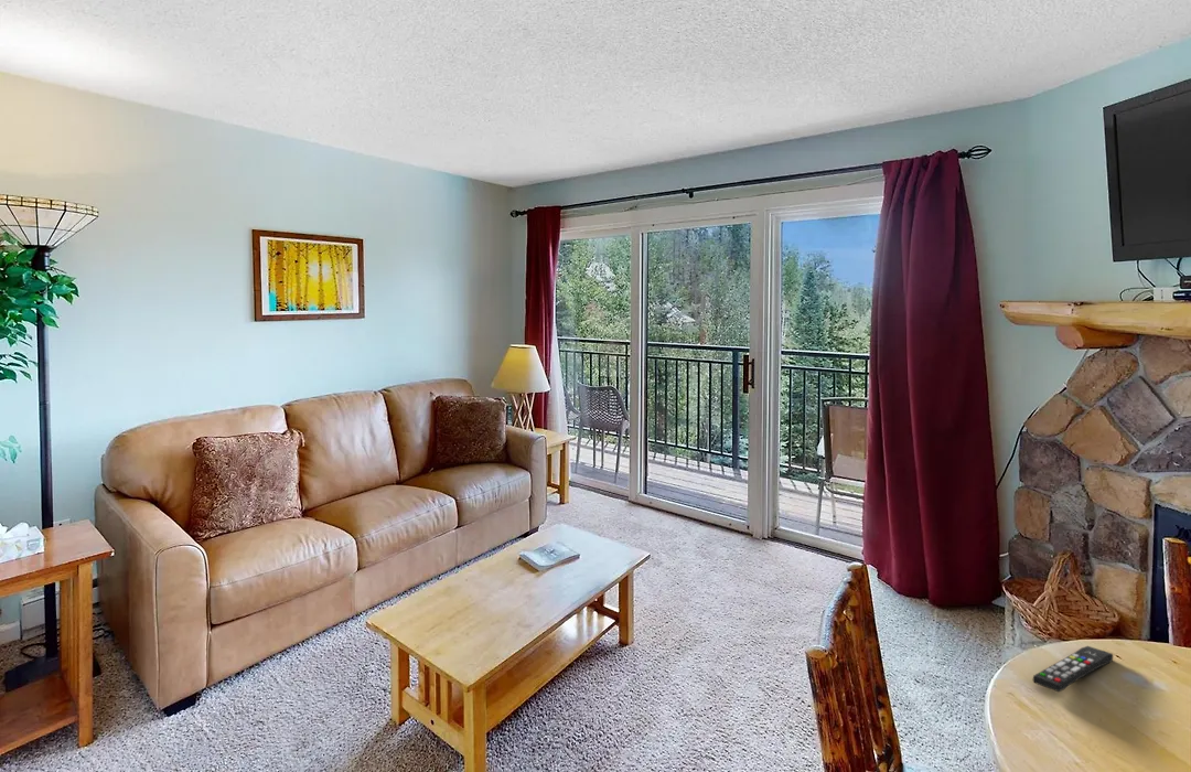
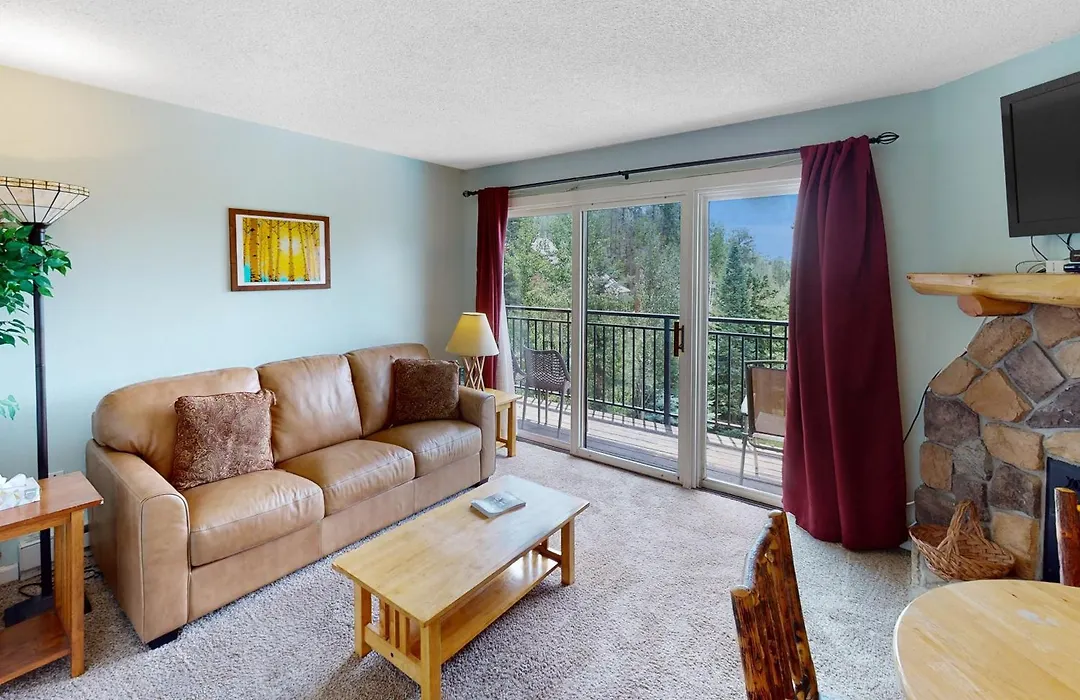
- remote control (1074, 667)
